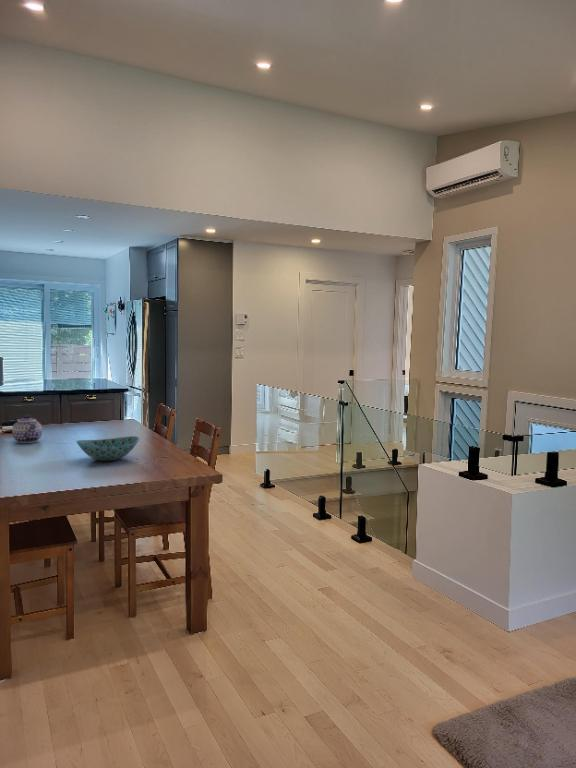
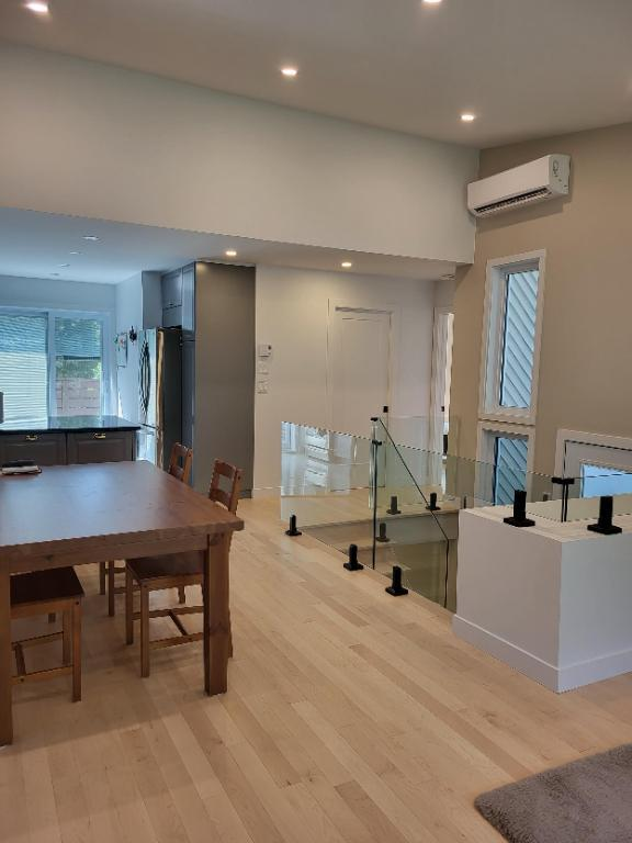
- teapot (27, 428)
- bowl (108, 449)
